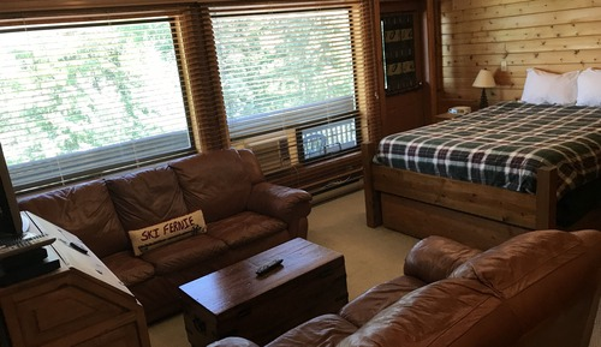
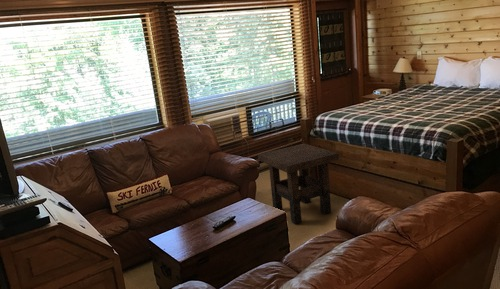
+ side table (299, 183)
